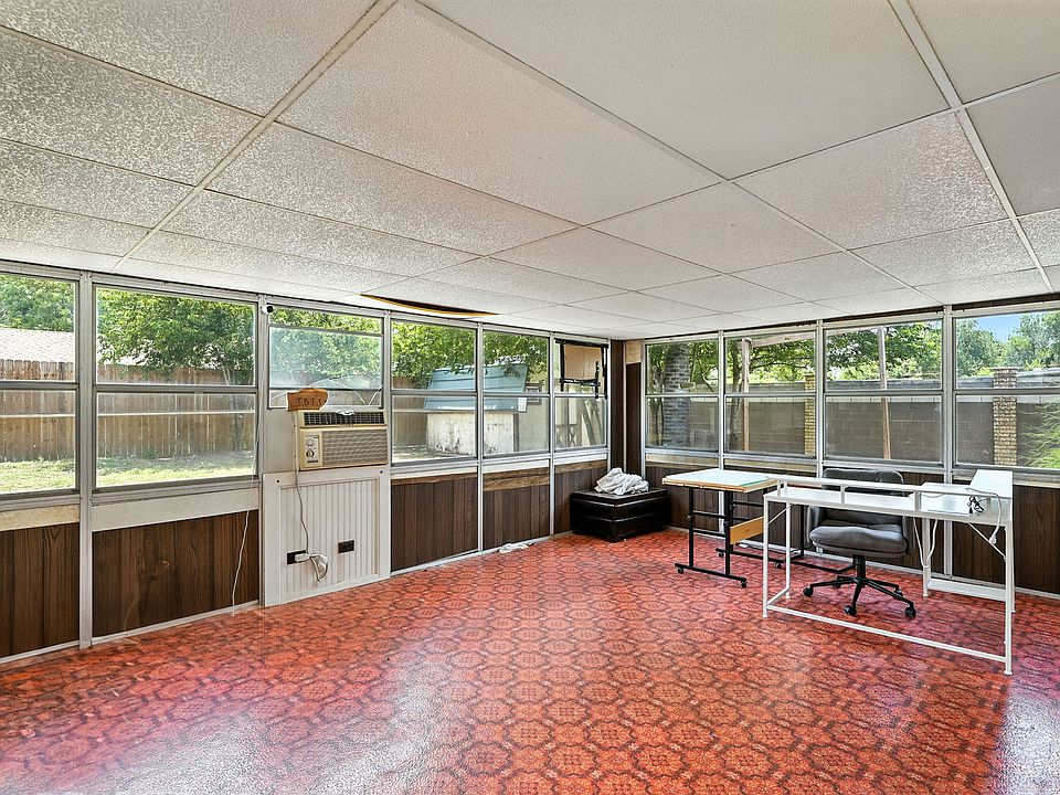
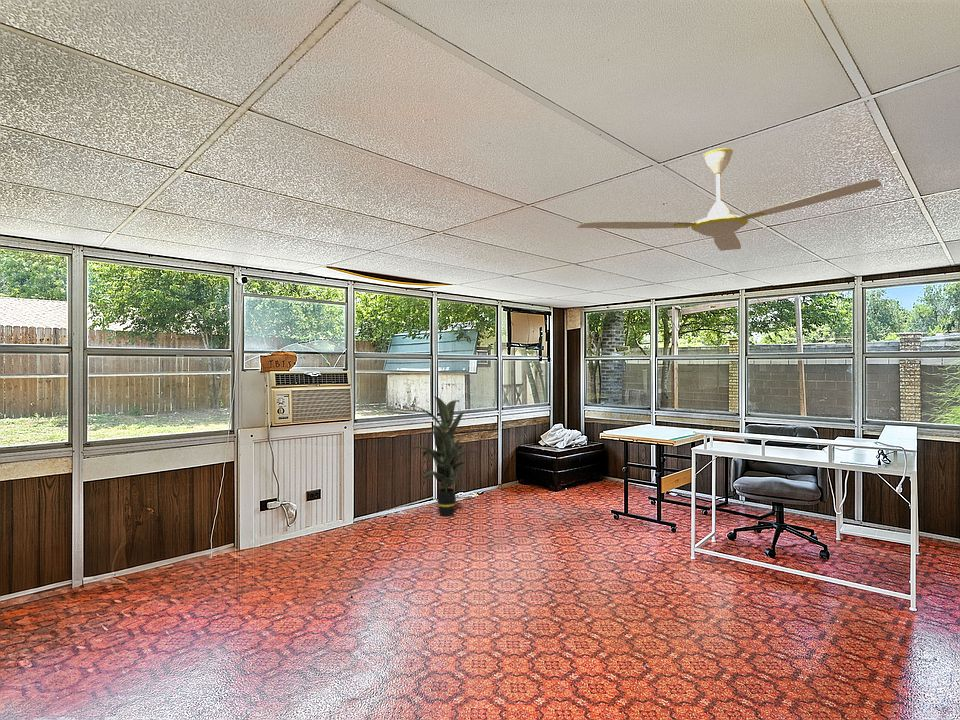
+ indoor plant (441, 454)
+ ceiling fan (713, 205)
